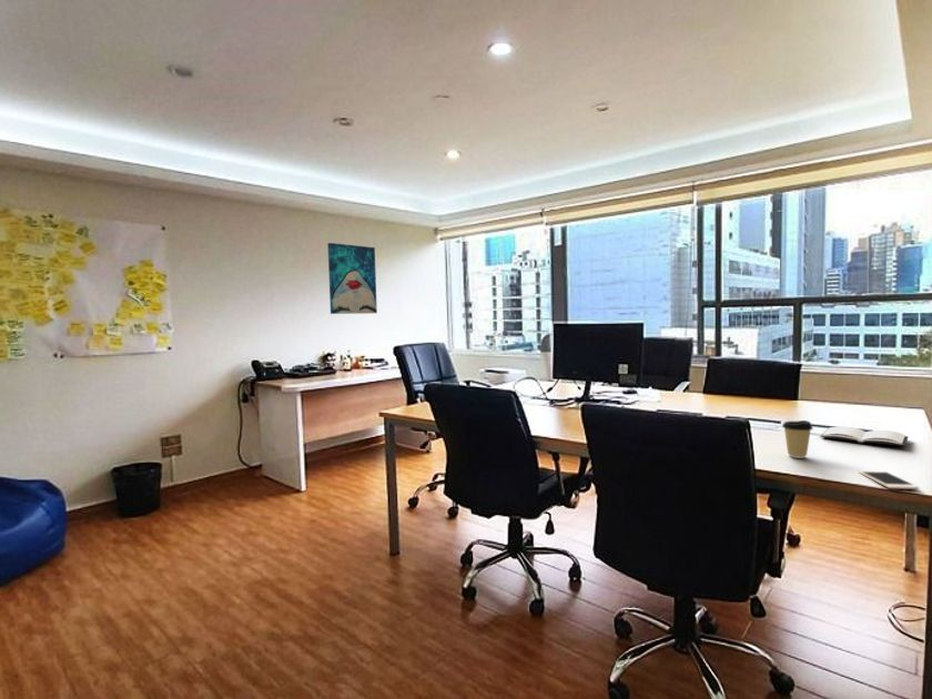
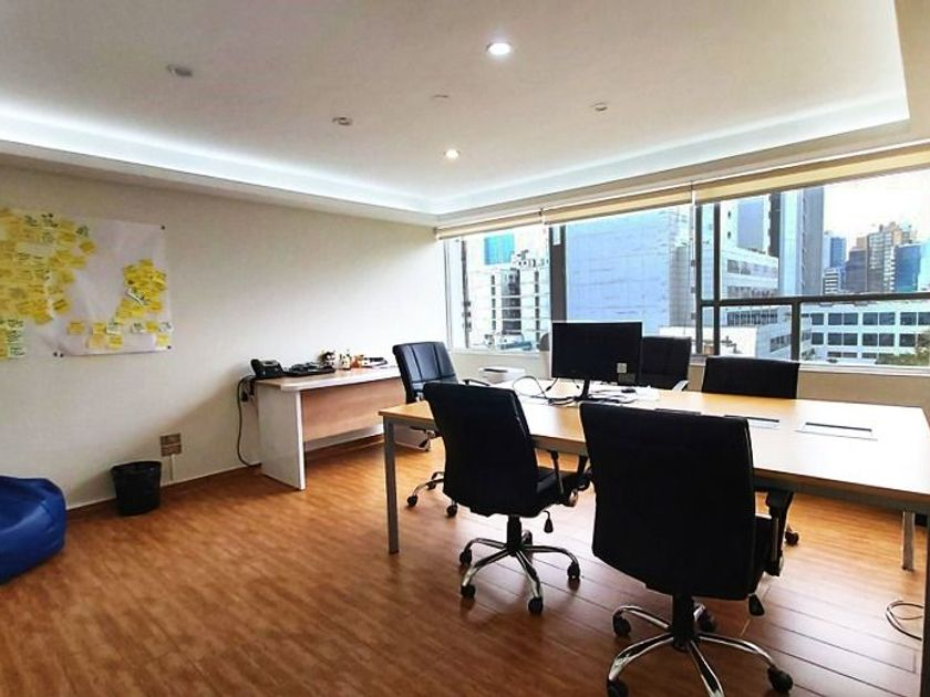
- wall art (353, 280)
- cell phone (887, 479)
- coffee cup (797, 438)
- book (863, 435)
